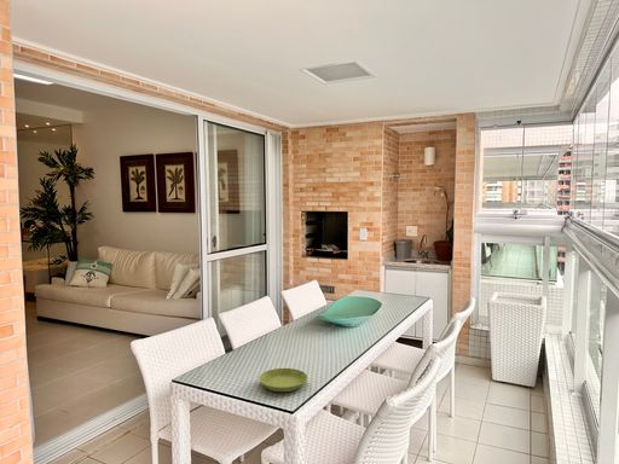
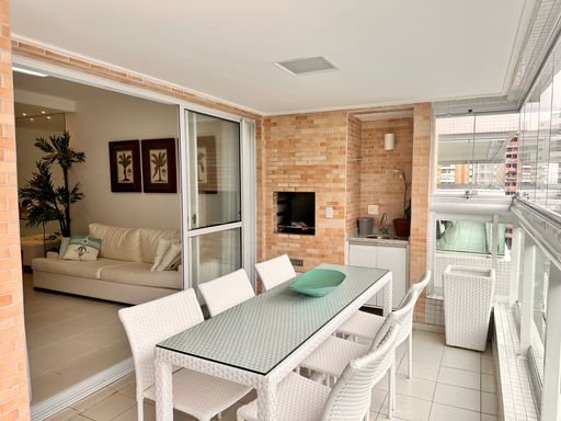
- saucer (283, 381)
